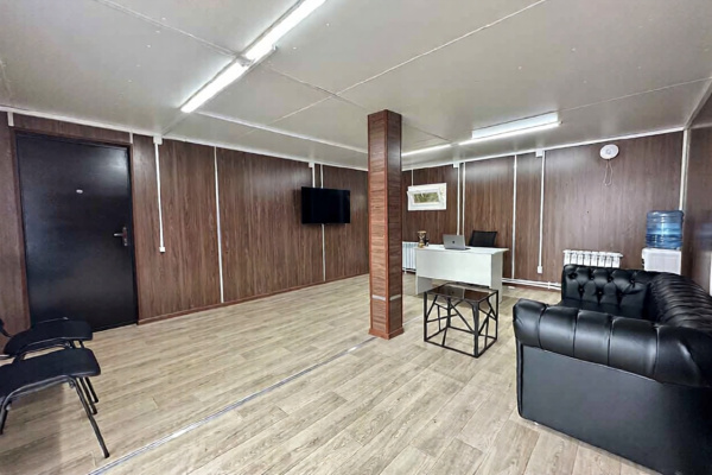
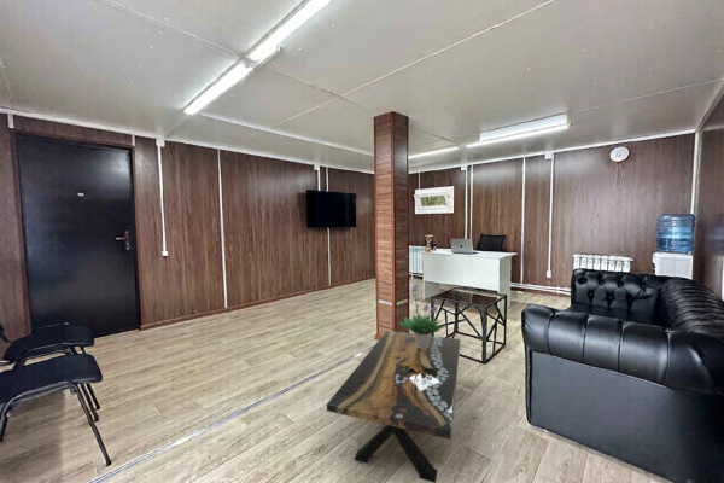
+ coffee table (408, 392)
+ potted plant (421, 316)
